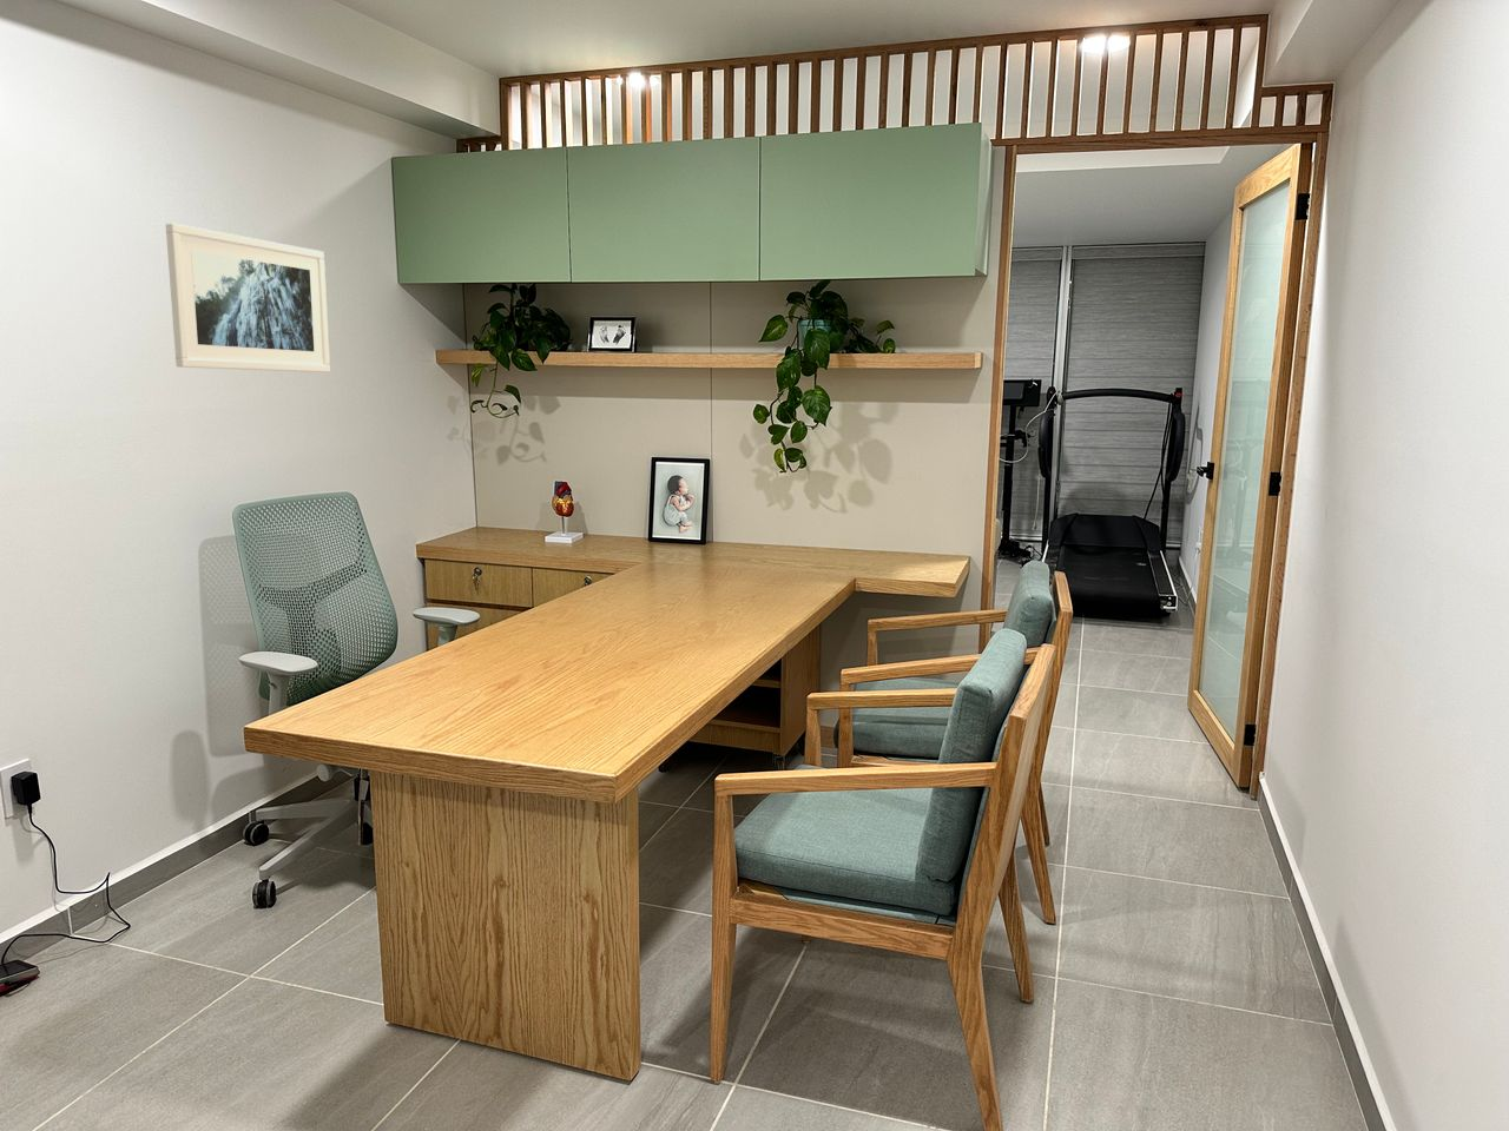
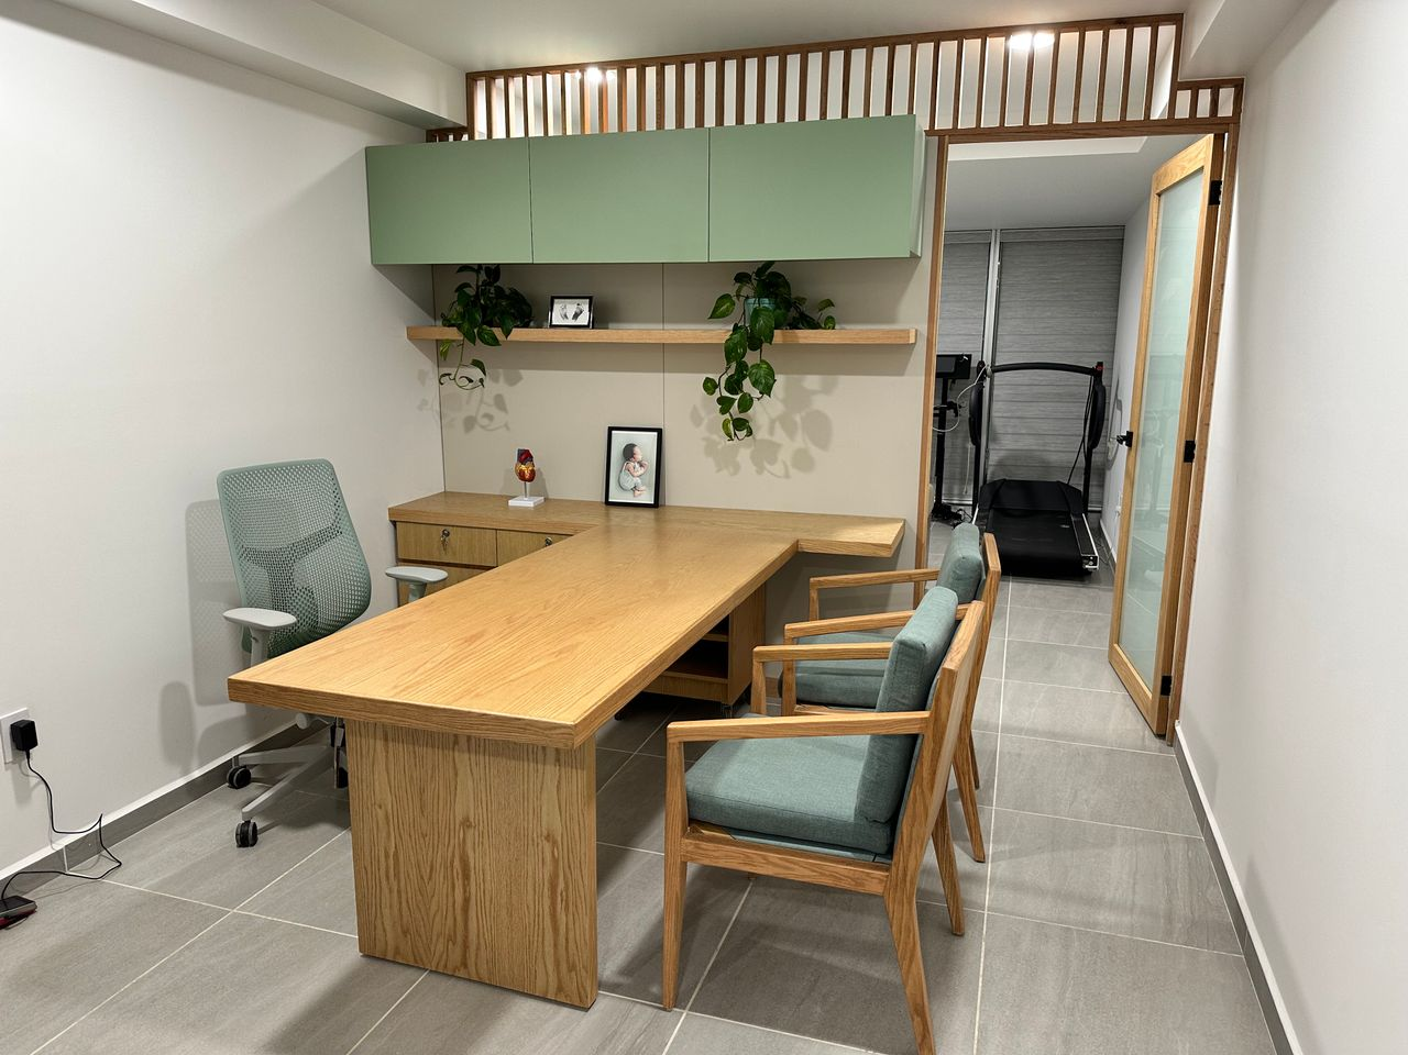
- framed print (254, 304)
